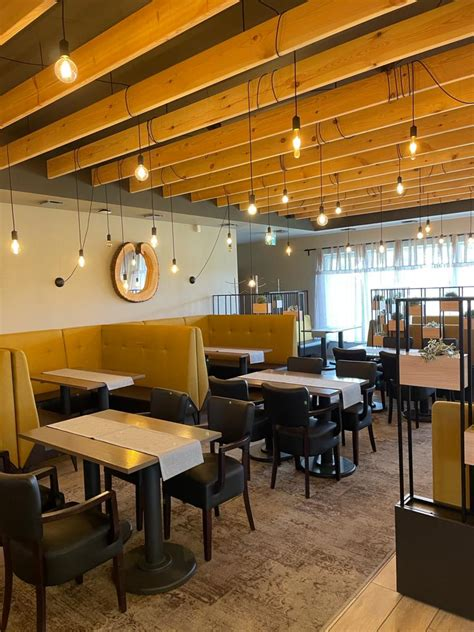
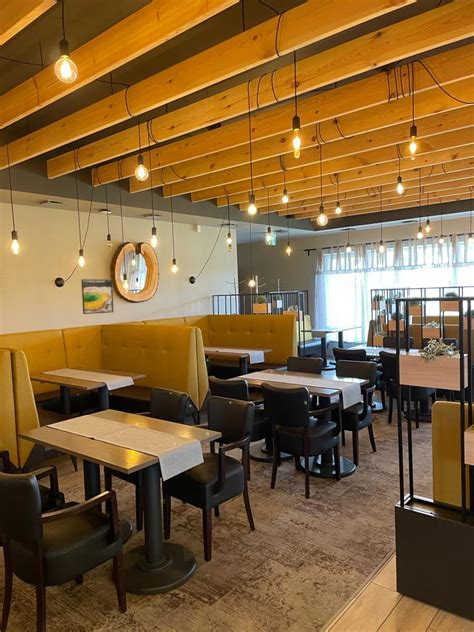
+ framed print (97, 296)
